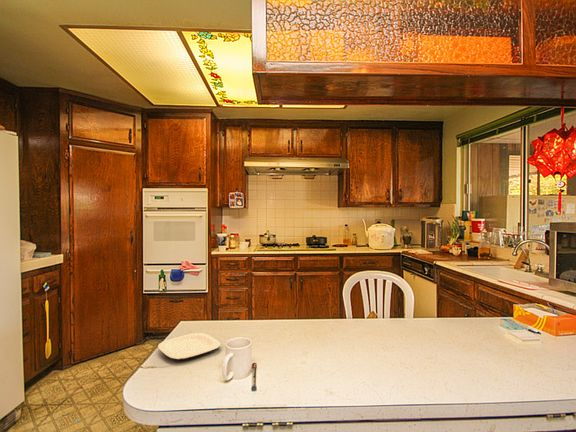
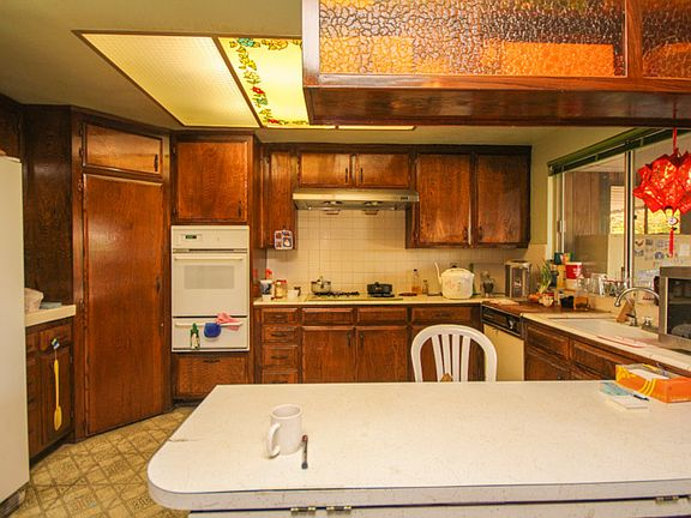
- plate (189, 346)
